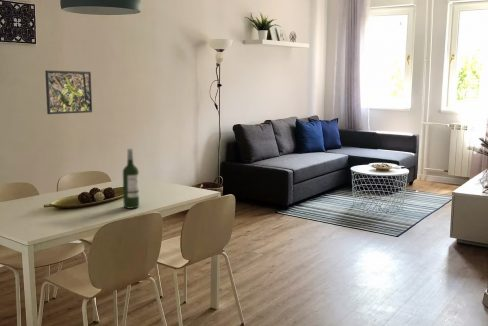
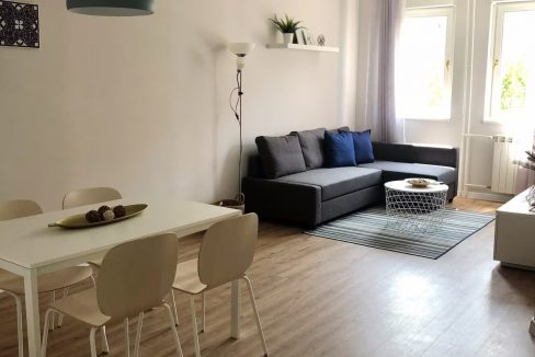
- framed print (69, 92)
- wine bottle (130, 178)
